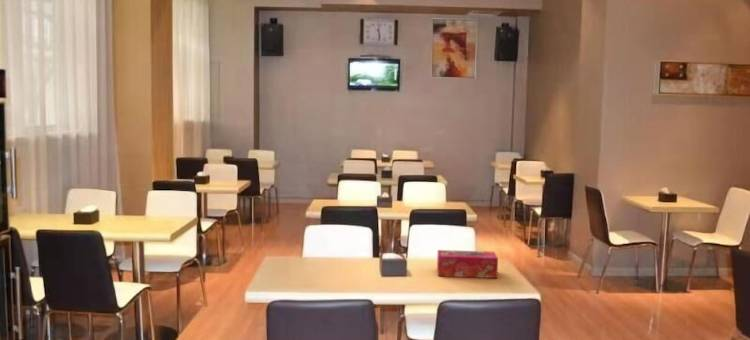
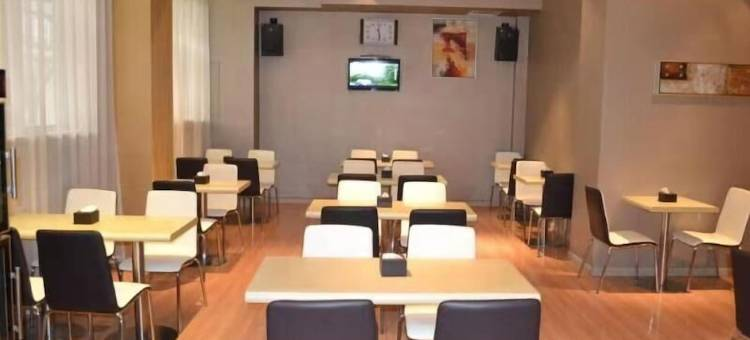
- tissue box (466, 263)
